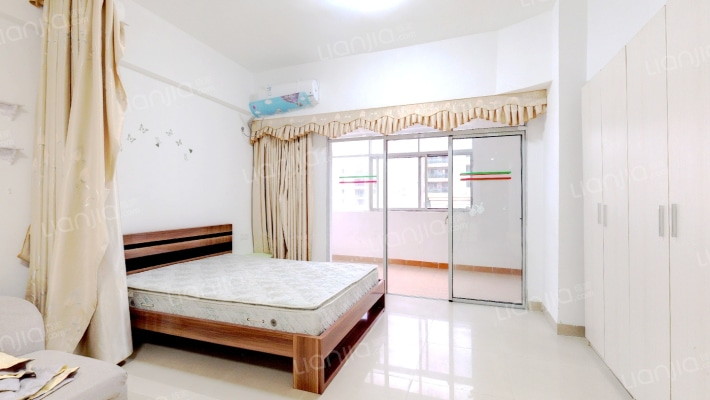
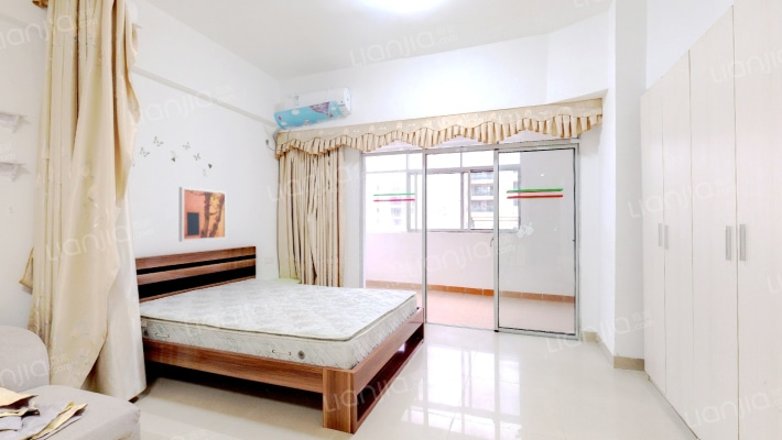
+ wall art (204, 215)
